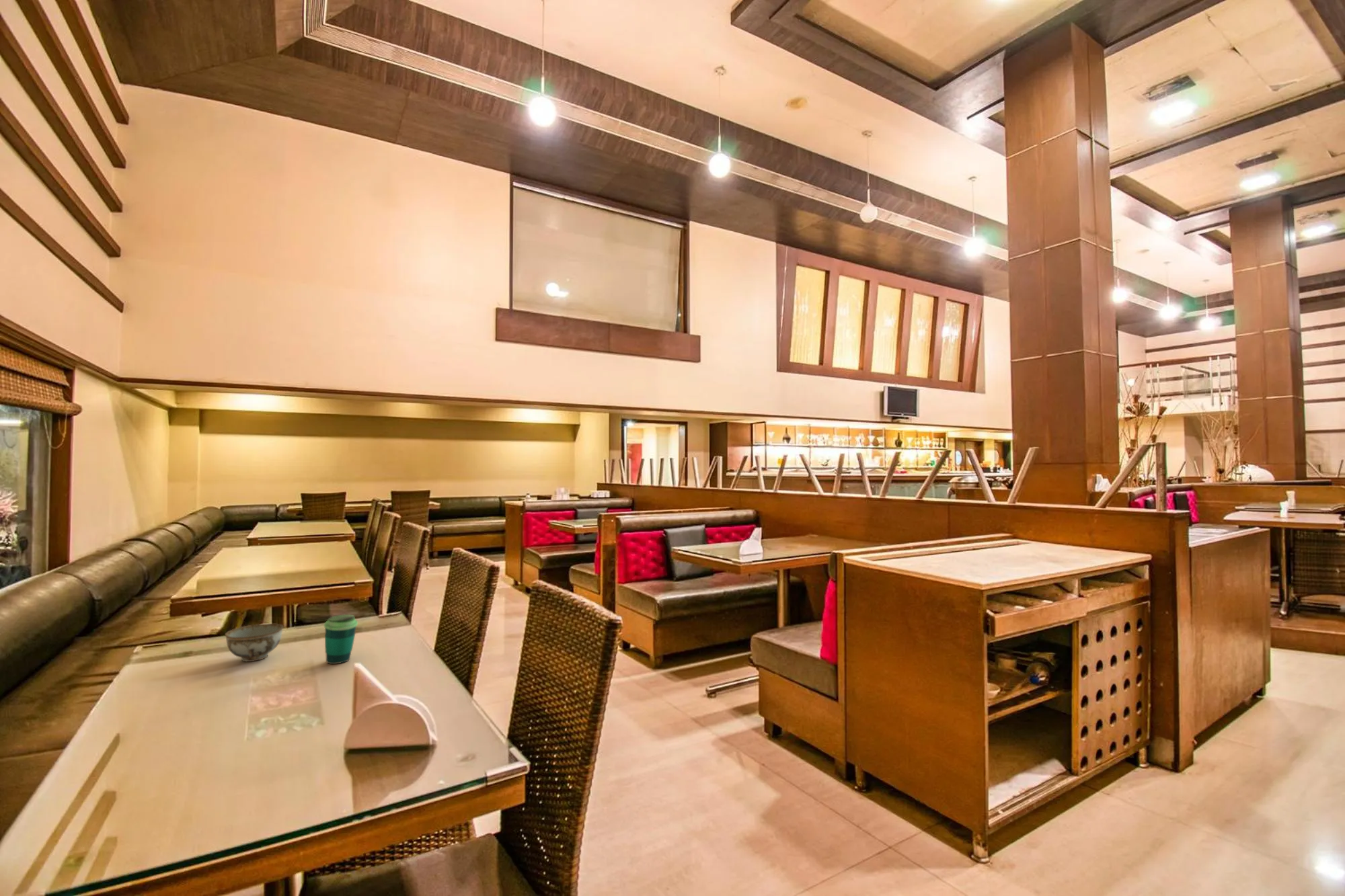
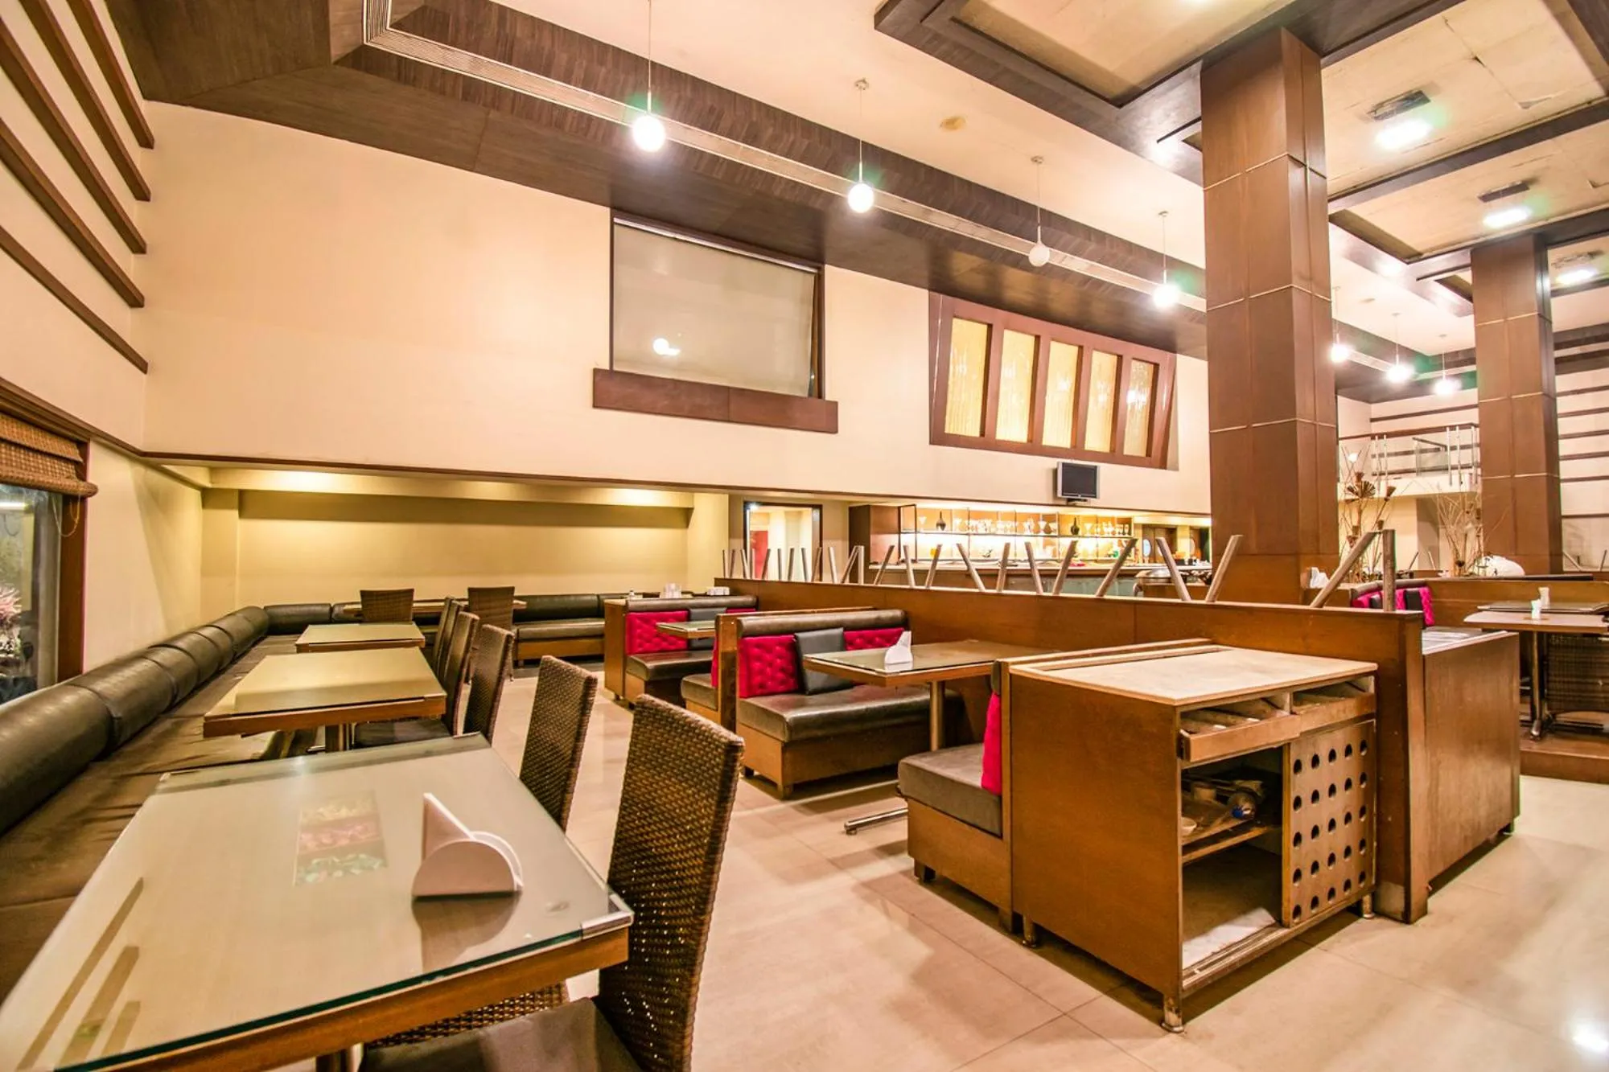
- bowl (254, 644)
- cup (340, 639)
